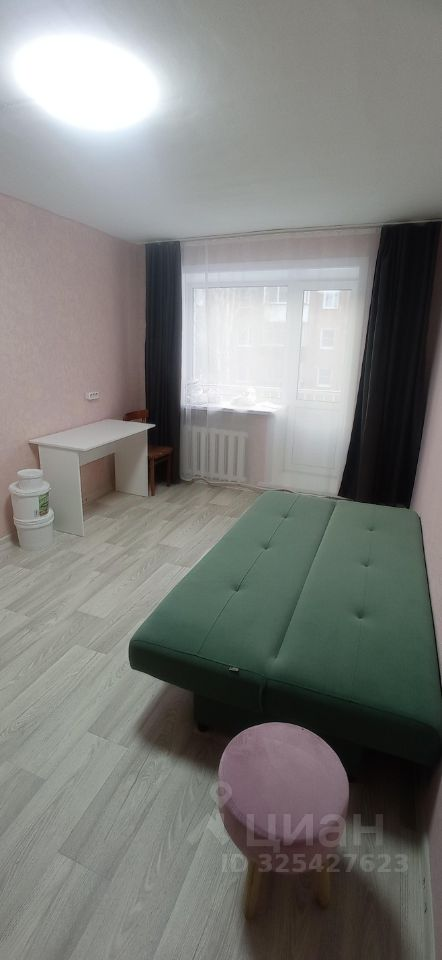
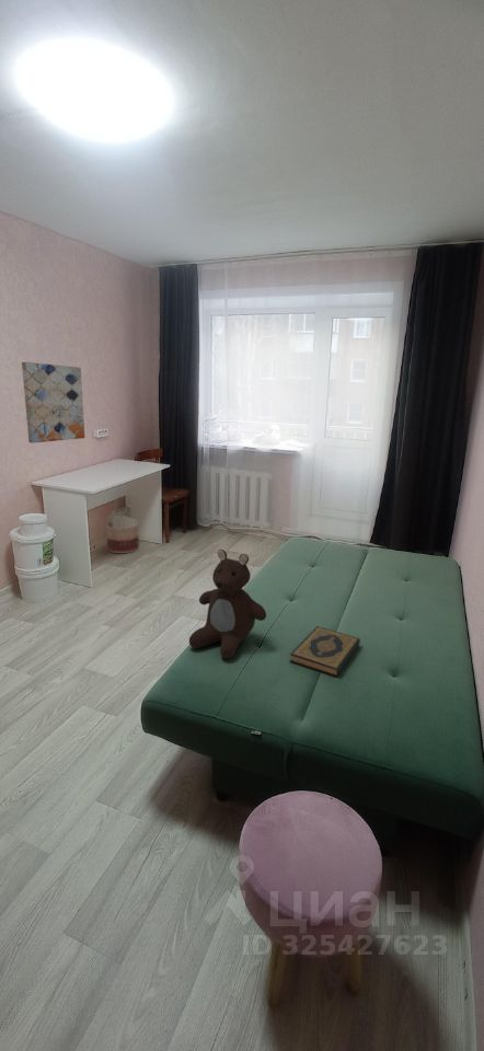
+ wall art (56, 403)
+ basket (122, 529)
+ hardback book (325, 649)
+ teddy bear (224, 600)
